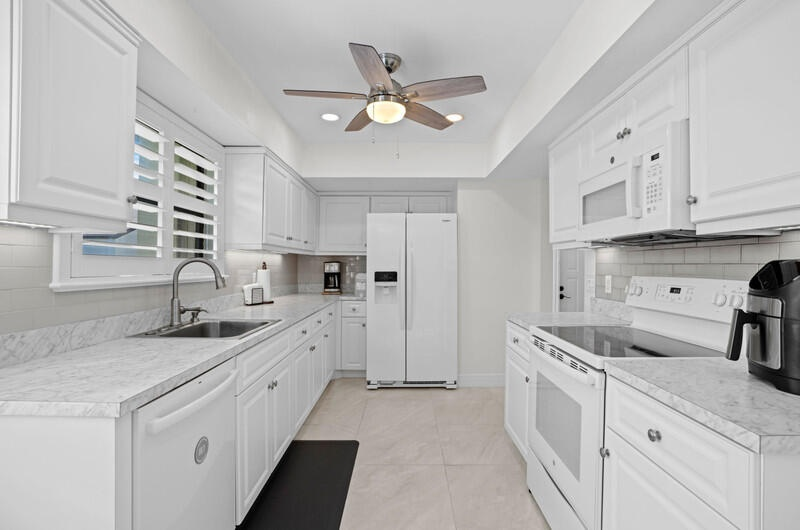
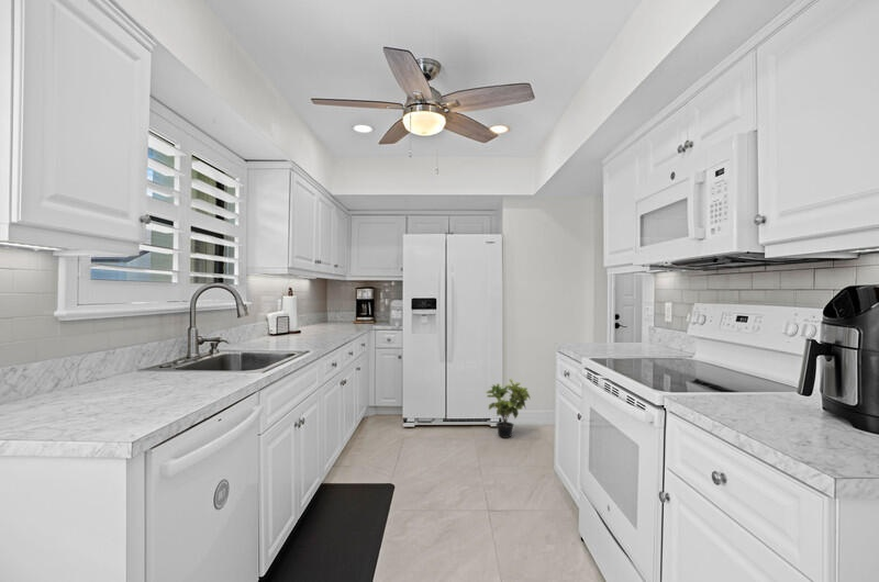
+ potted plant (508, 407)
